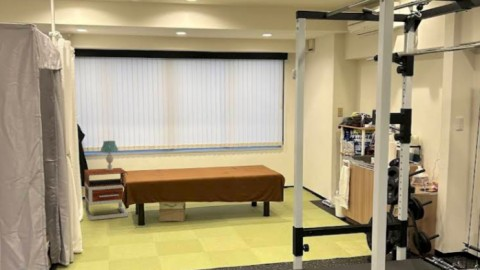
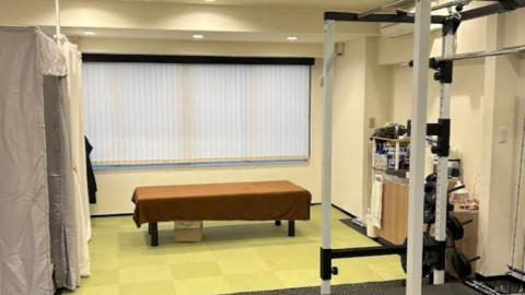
- nightstand (106, 192)
- table lamp (109, 155)
